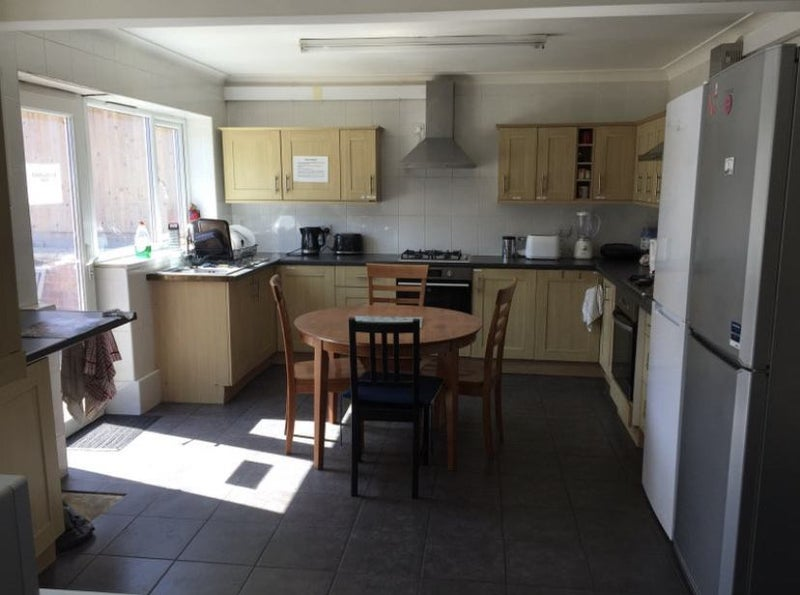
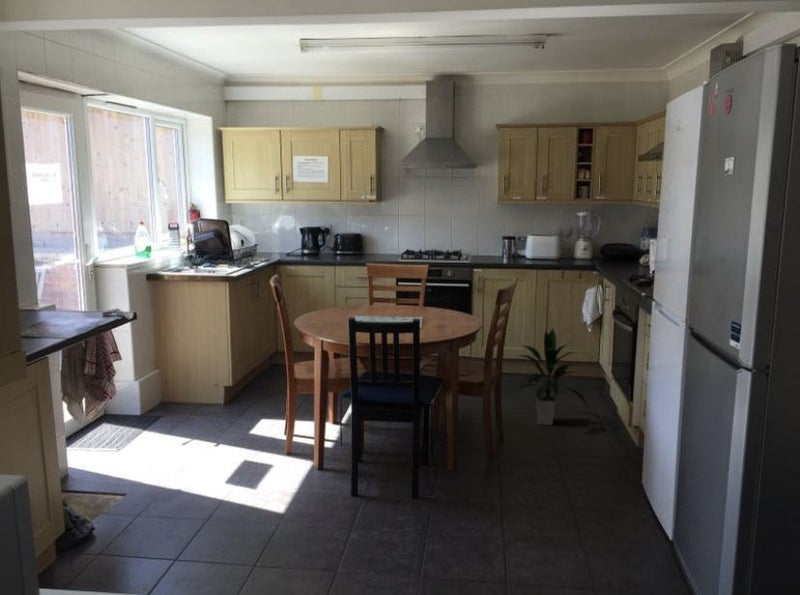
+ indoor plant (549, 377)
